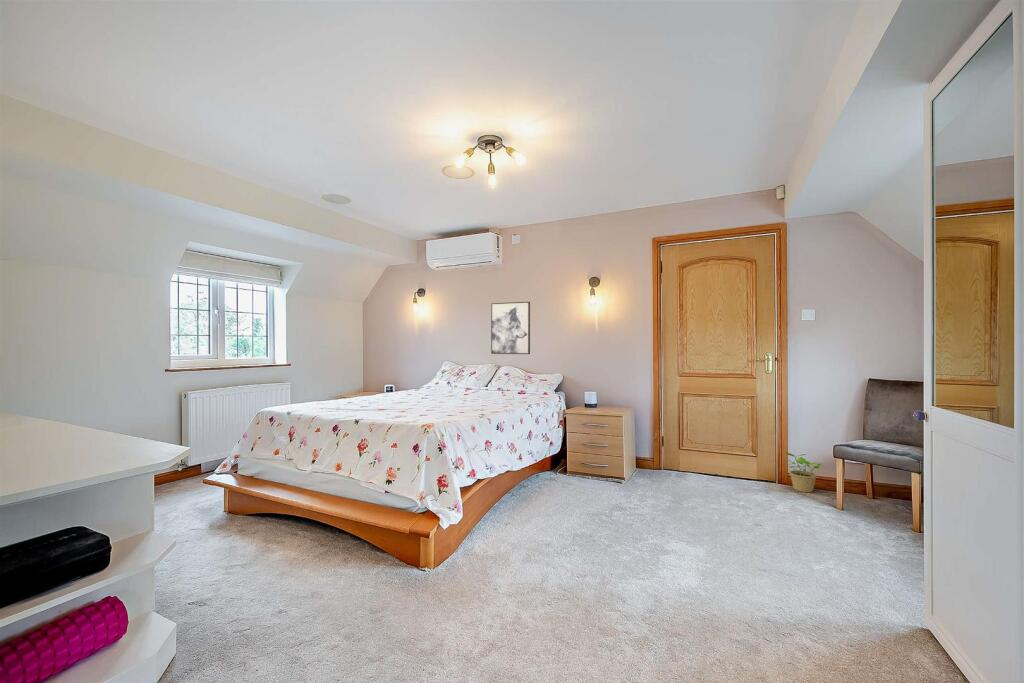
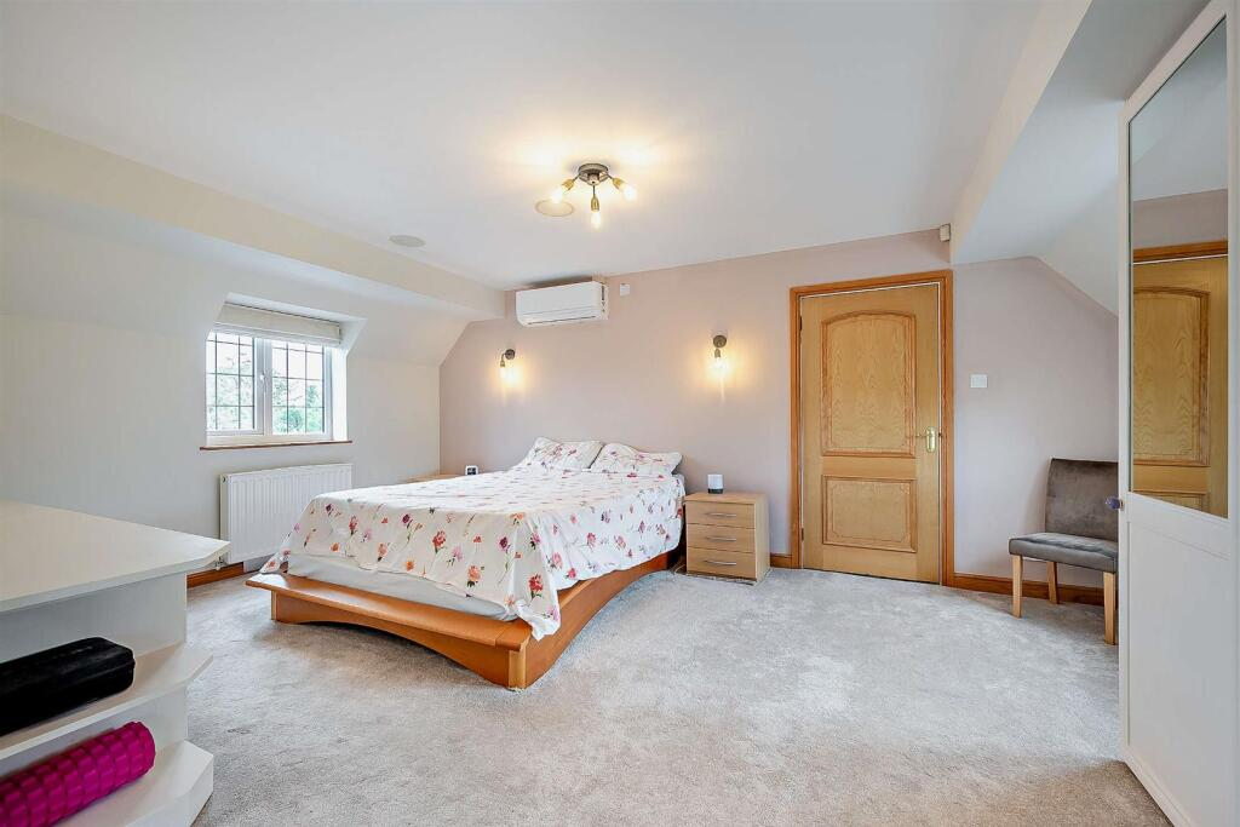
- potted plant (800, 470)
- wall art (510, 328)
